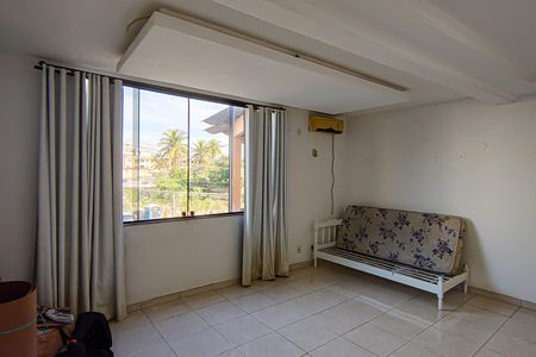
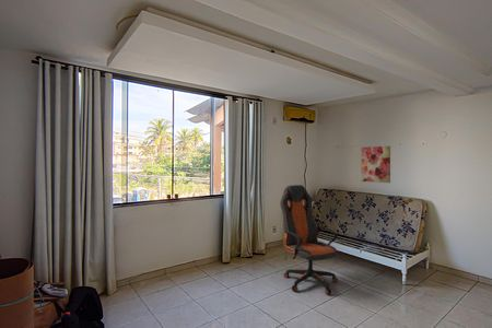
+ wall art (375, 164)
+ office chair (309, 234)
